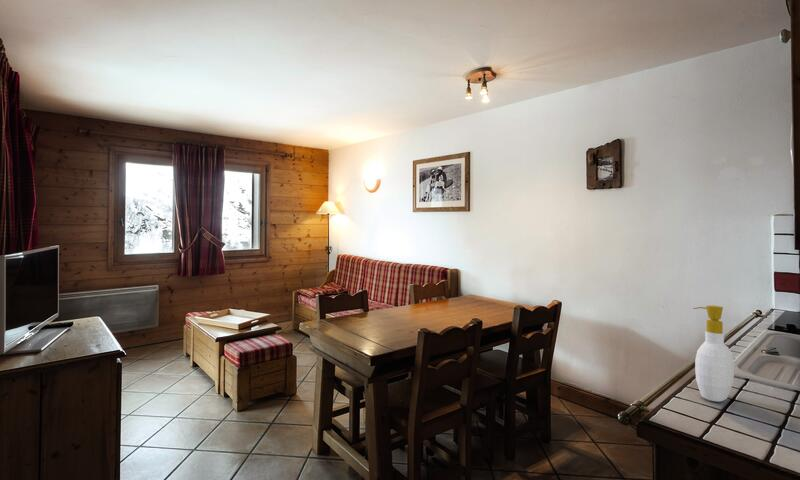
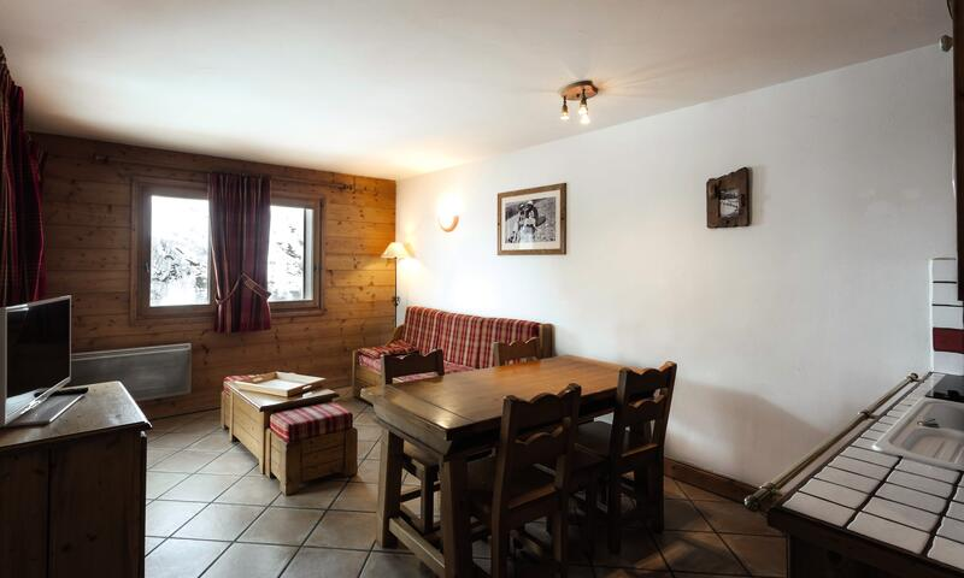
- soap bottle (712, 351)
